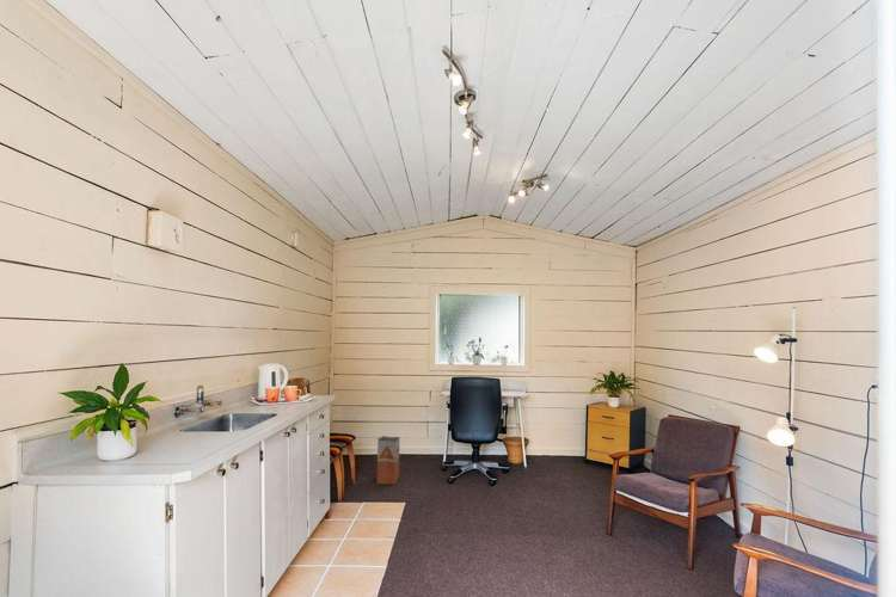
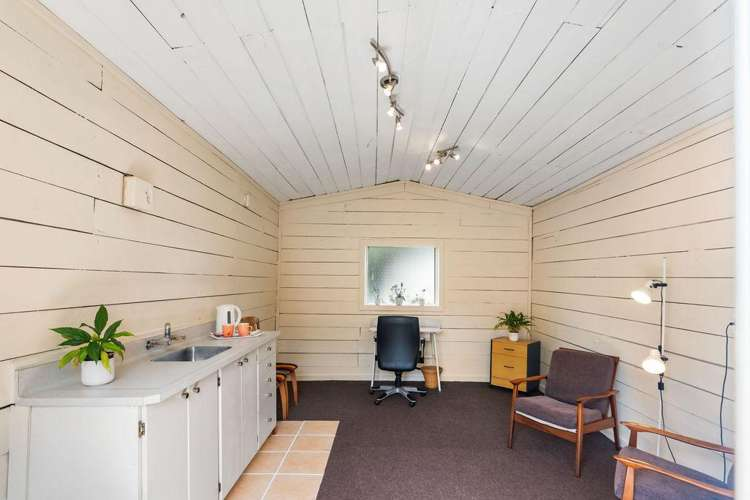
- waste bin (386, 458)
